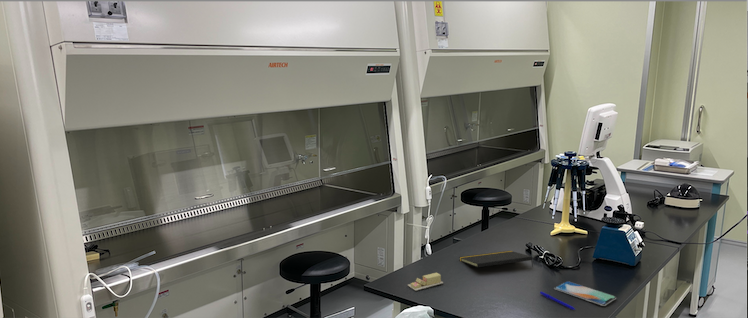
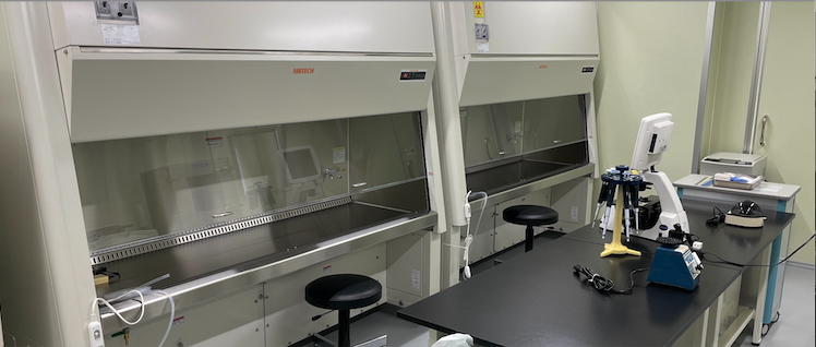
- pen (557, 300)
- notepad (494, 258)
- smartphone (584, 292)
- sticky notes (425, 280)
